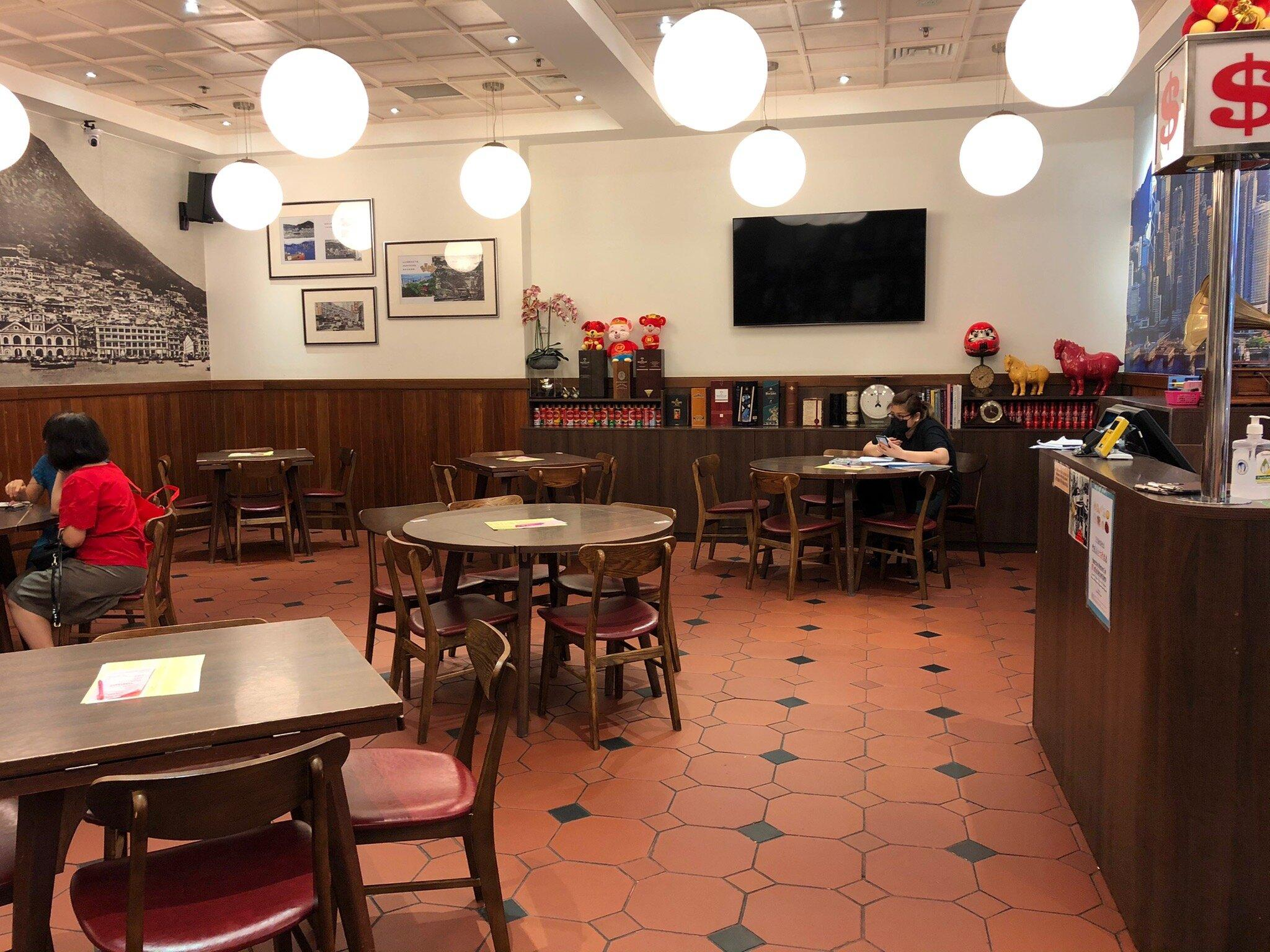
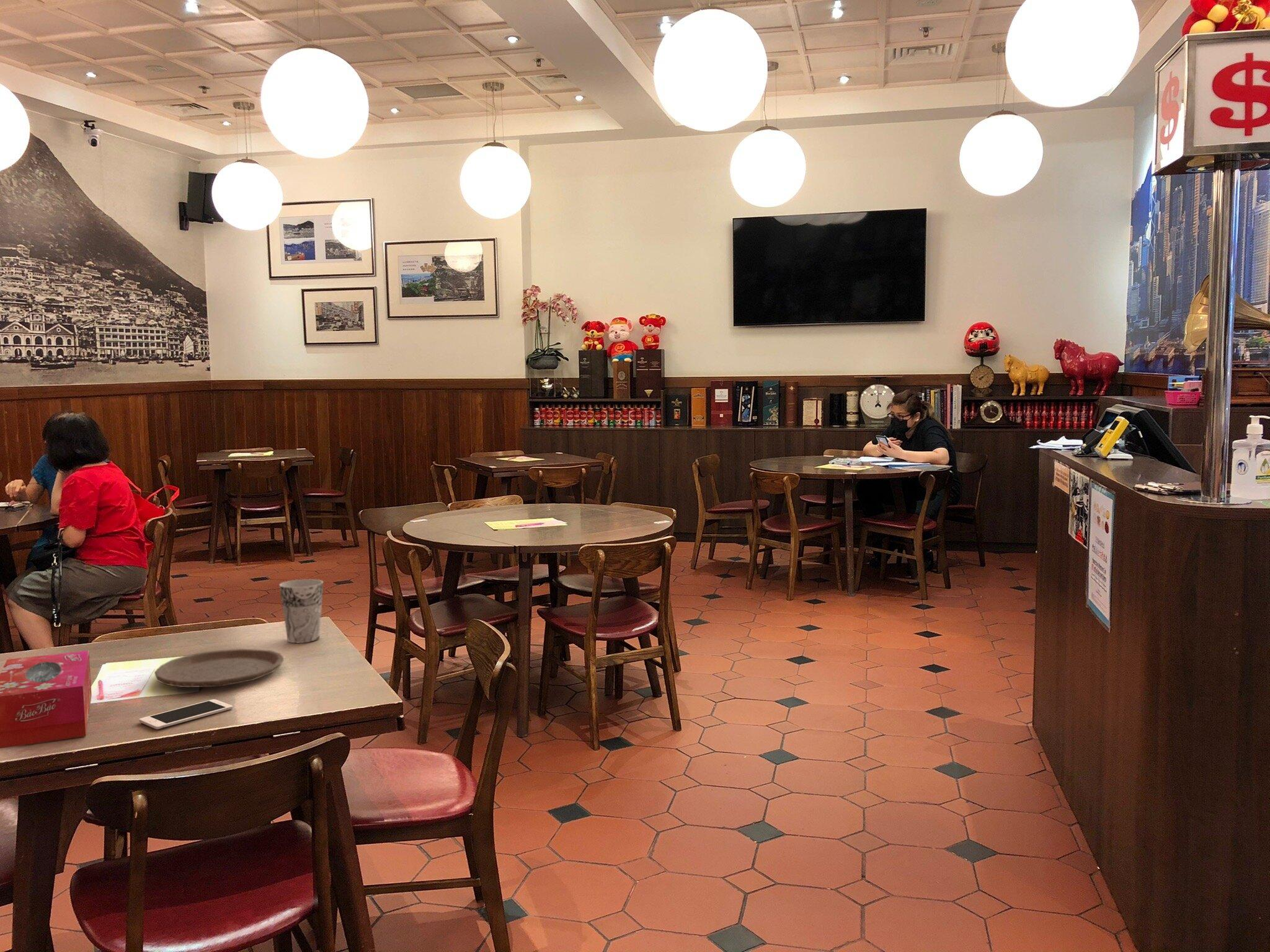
+ tissue box (45, 696)
+ cell phone (187, 713)
+ plate (220, 668)
+ cup (302, 611)
